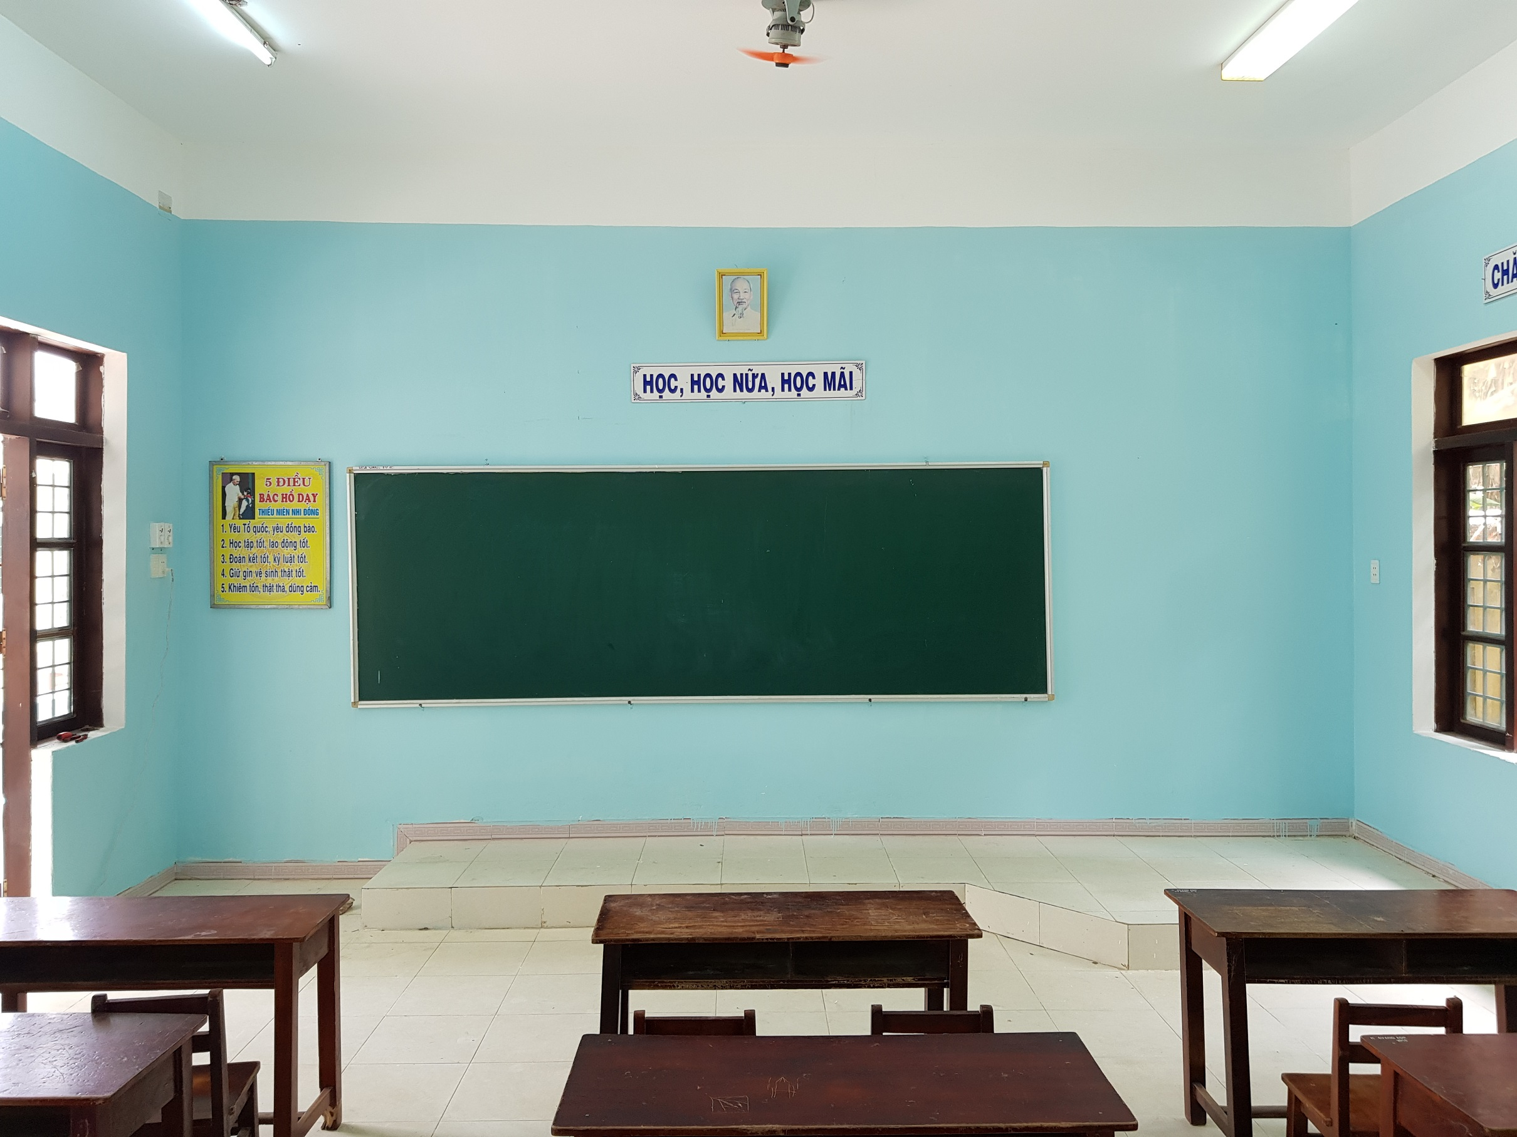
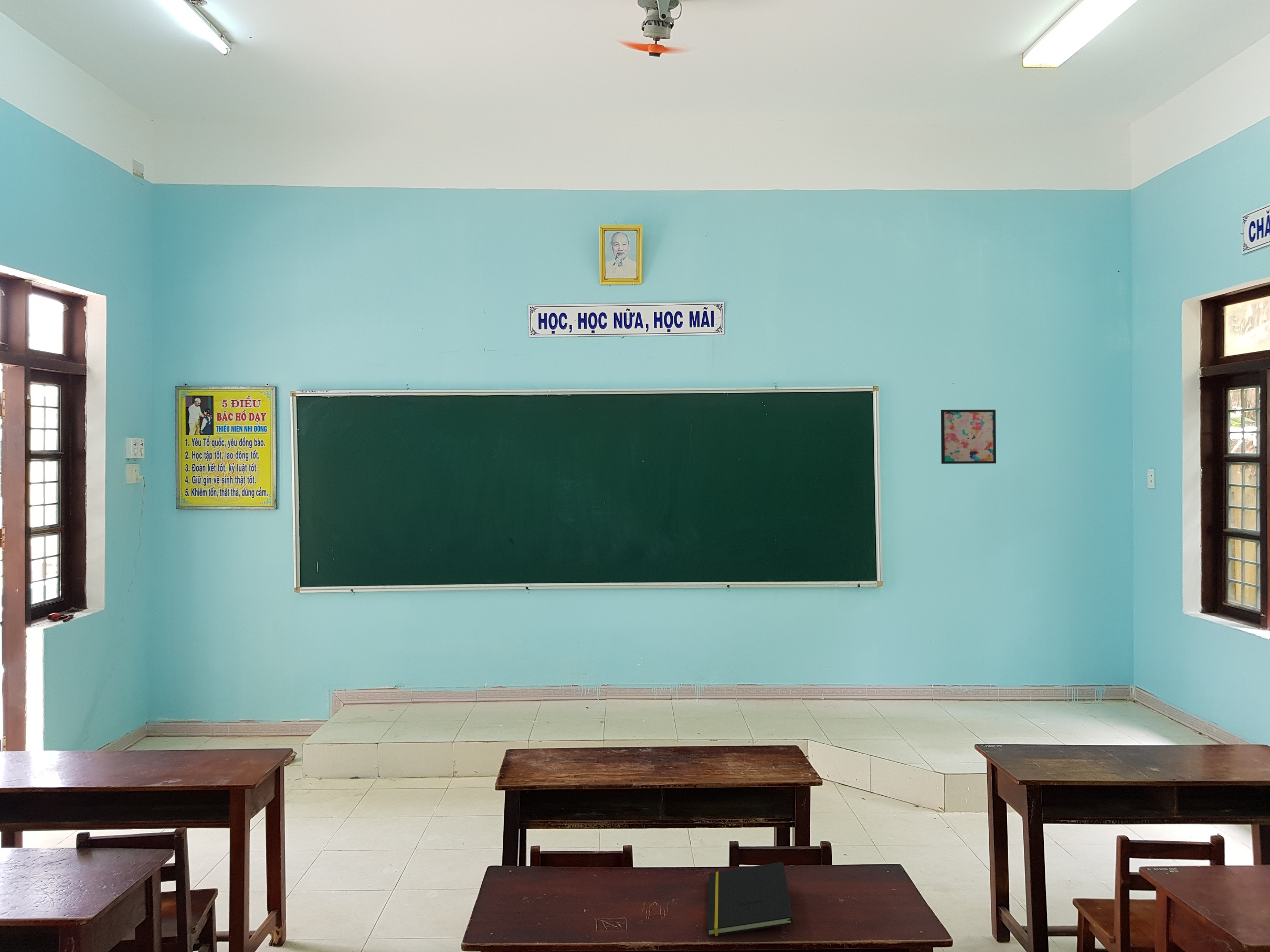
+ notepad (748, 896)
+ wall art (968, 436)
